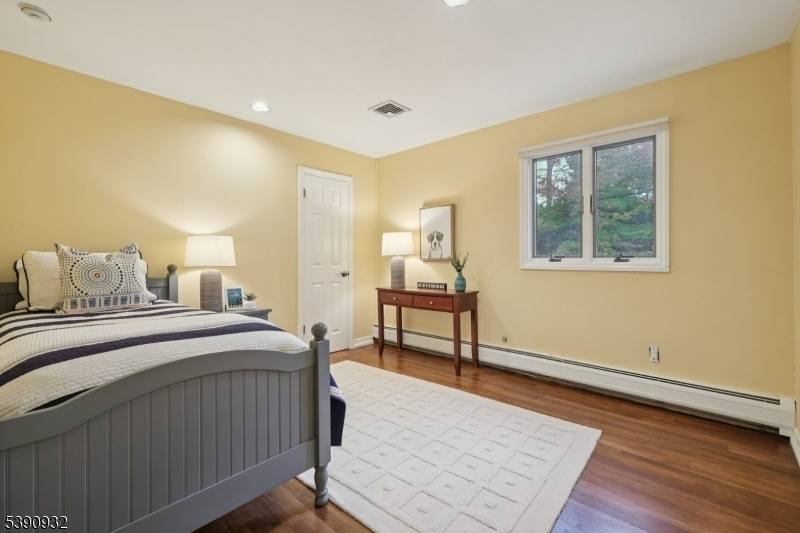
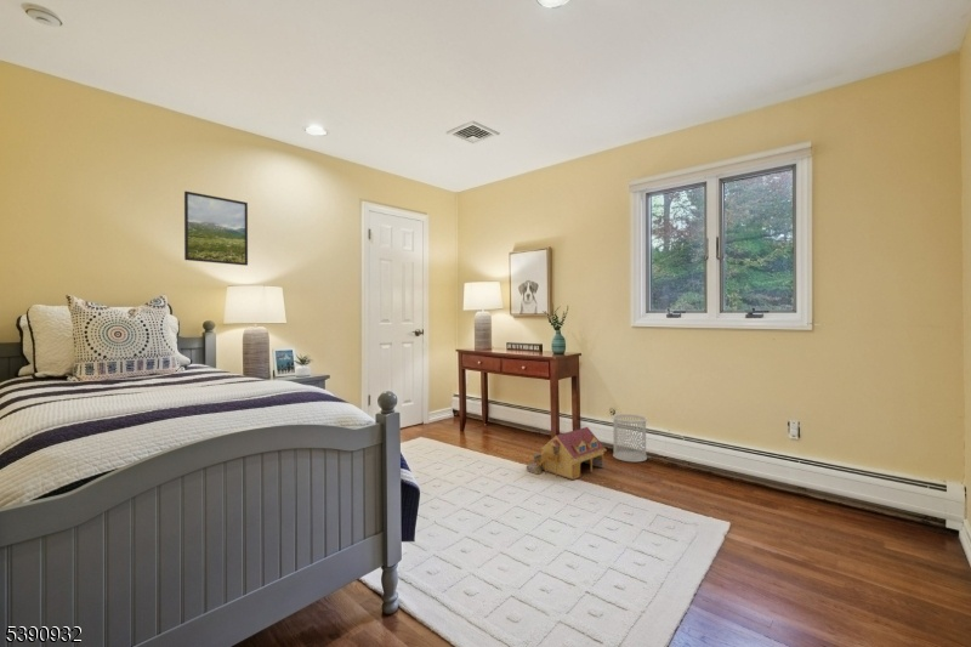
+ wastebasket (630, 437)
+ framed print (217, 229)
+ toy house (566, 449)
